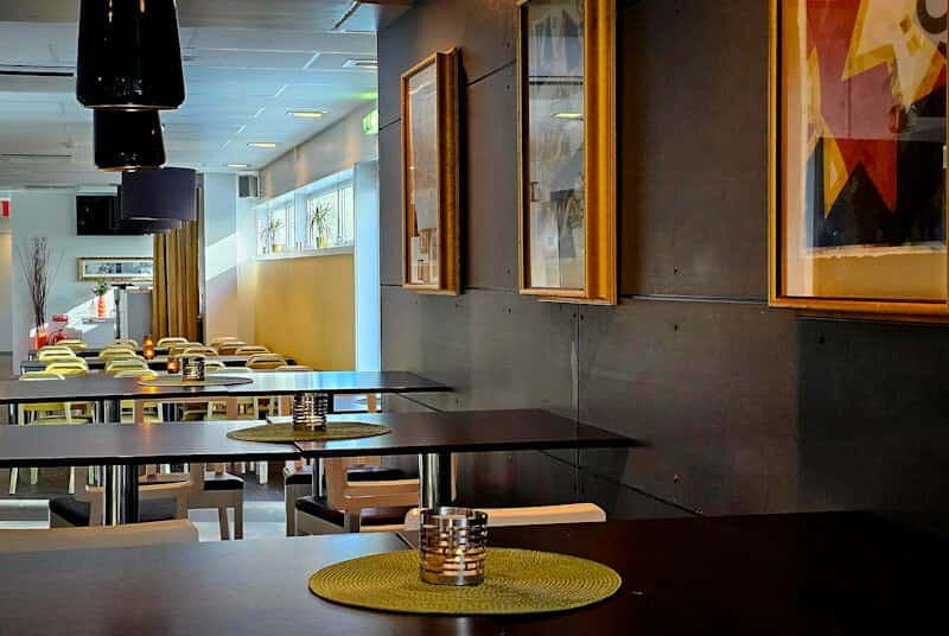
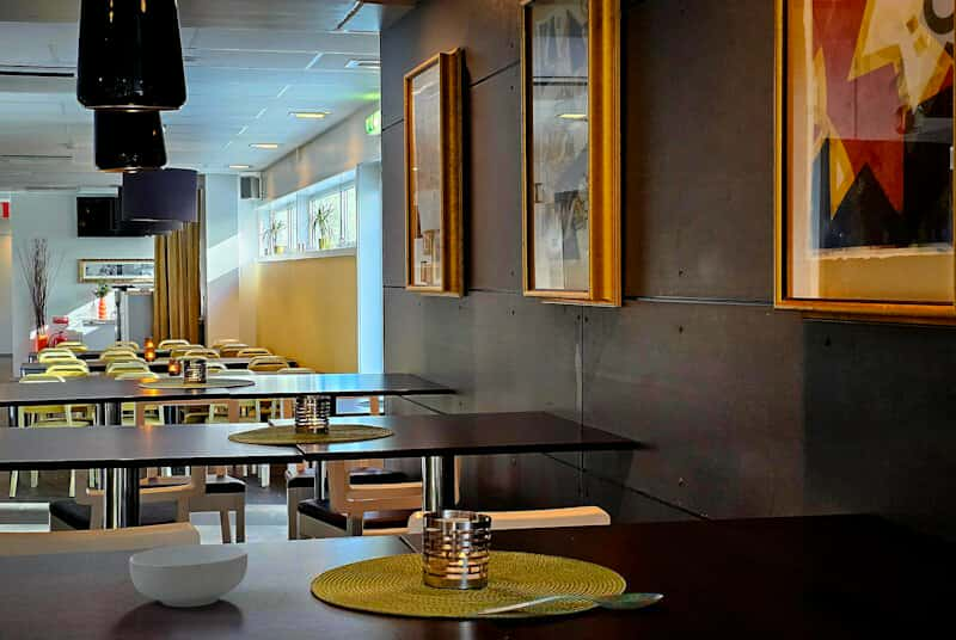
+ spoon (564, 598)
+ cereal bowl (189, 577)
